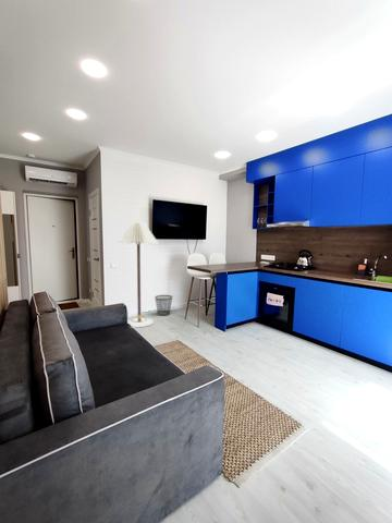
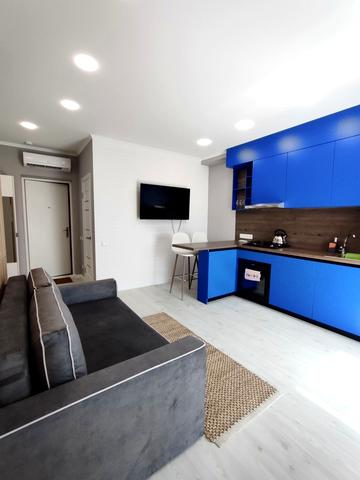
- floor lamp (138, 273)
- wastebasket (162, 305)
